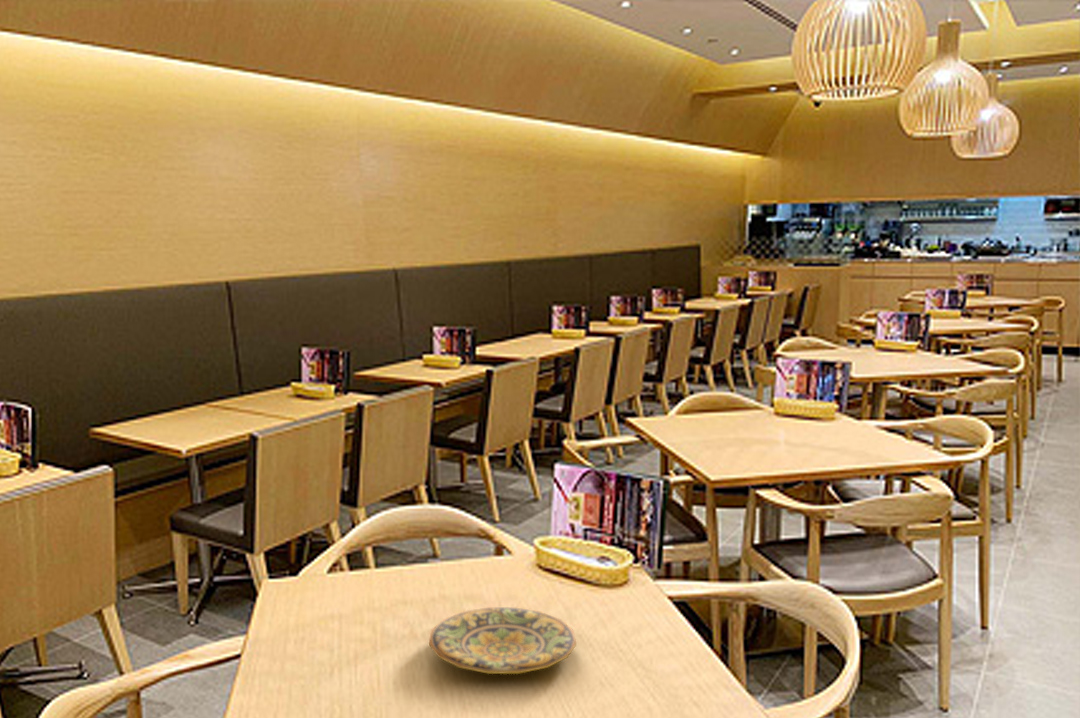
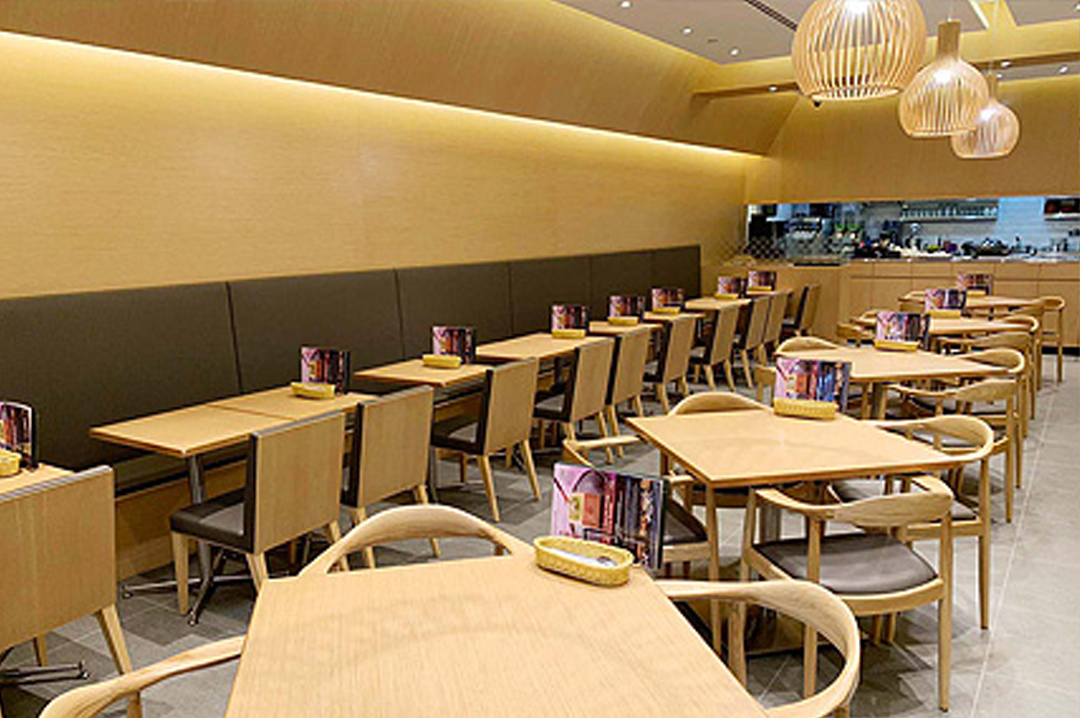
- plate (502, 643)
